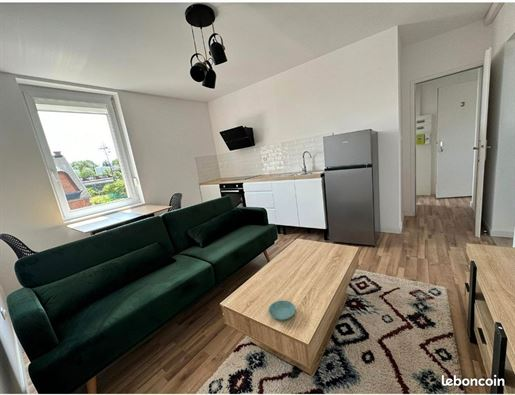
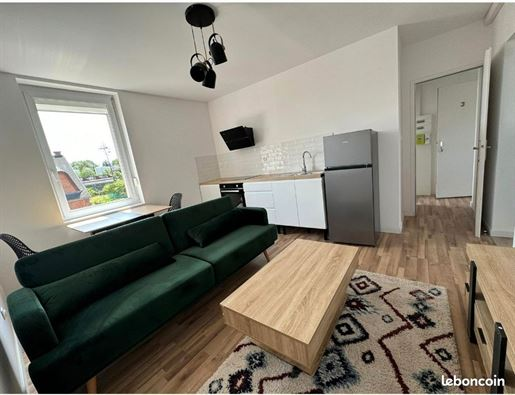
- saucer (282, 311)
